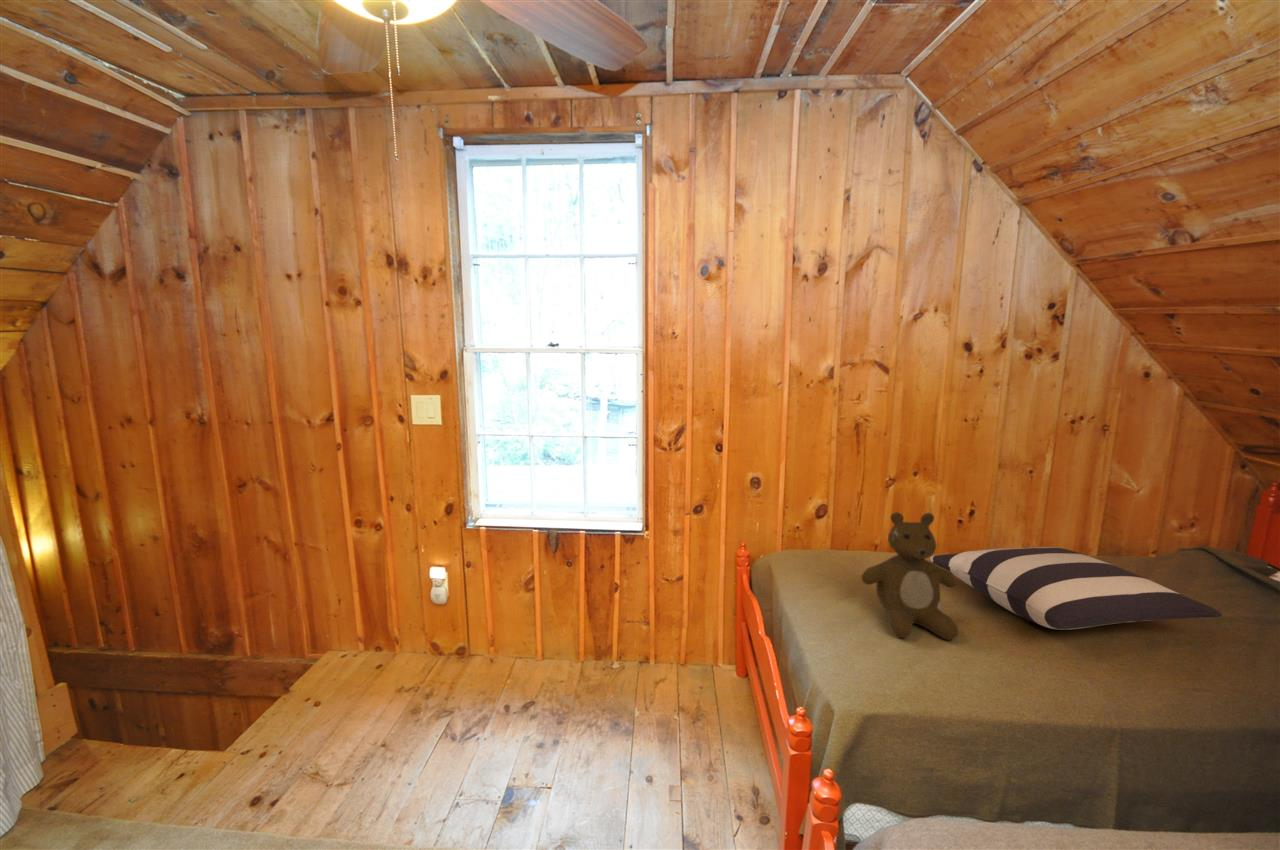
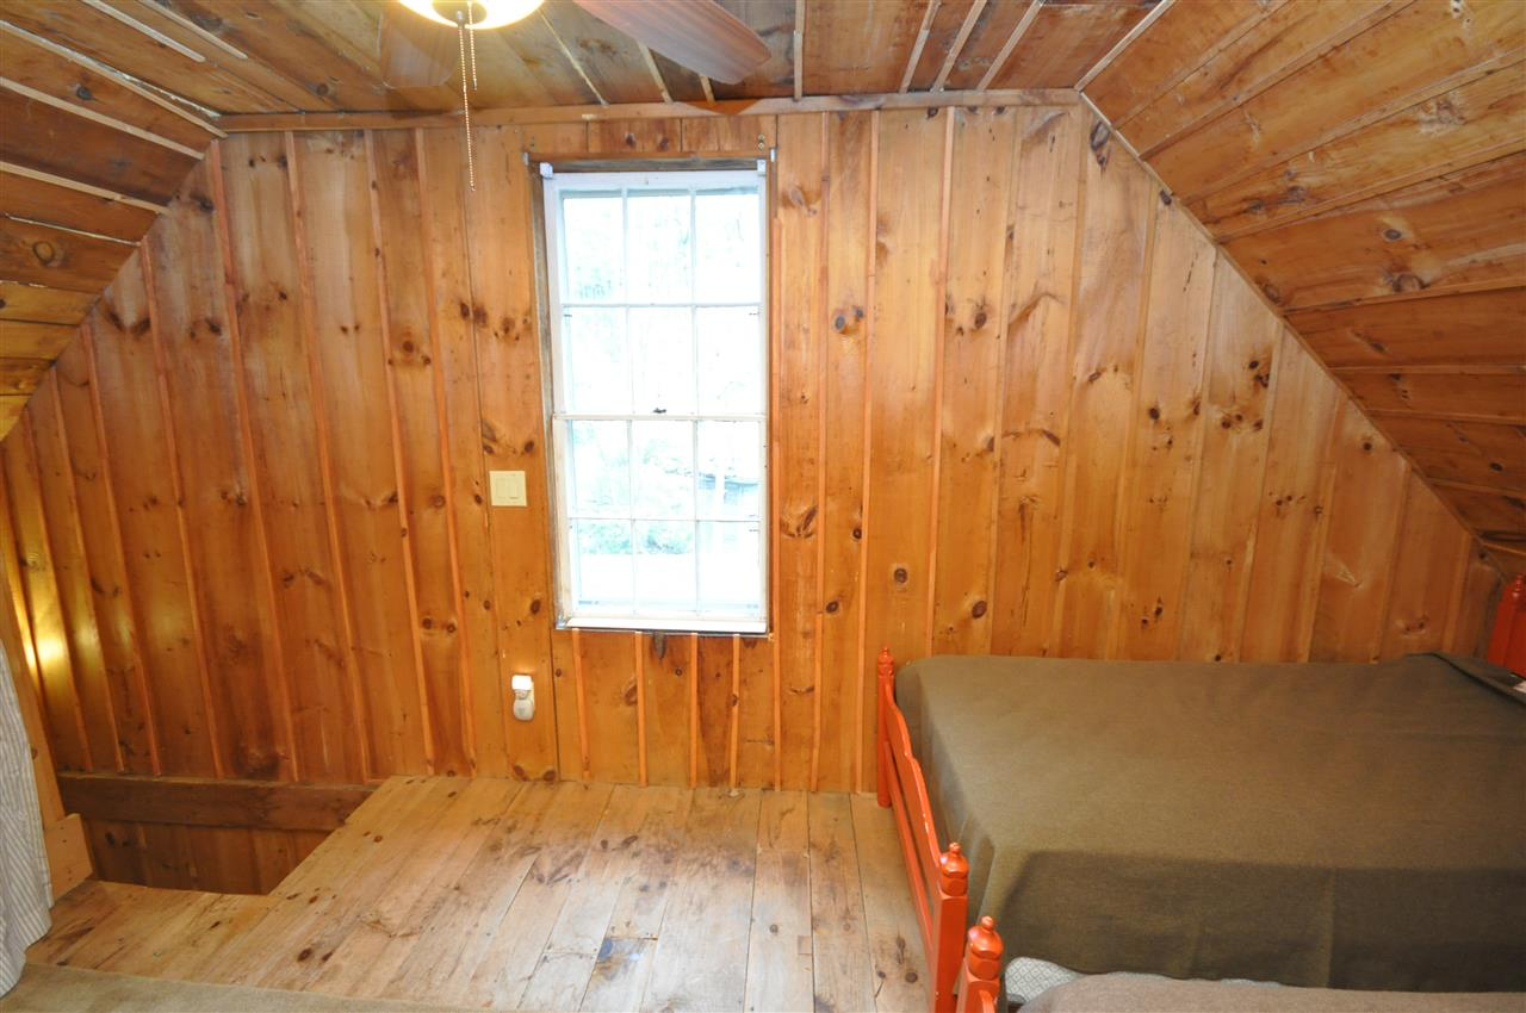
- teddy bear (915, 571)
- pillow (1057, 584)
